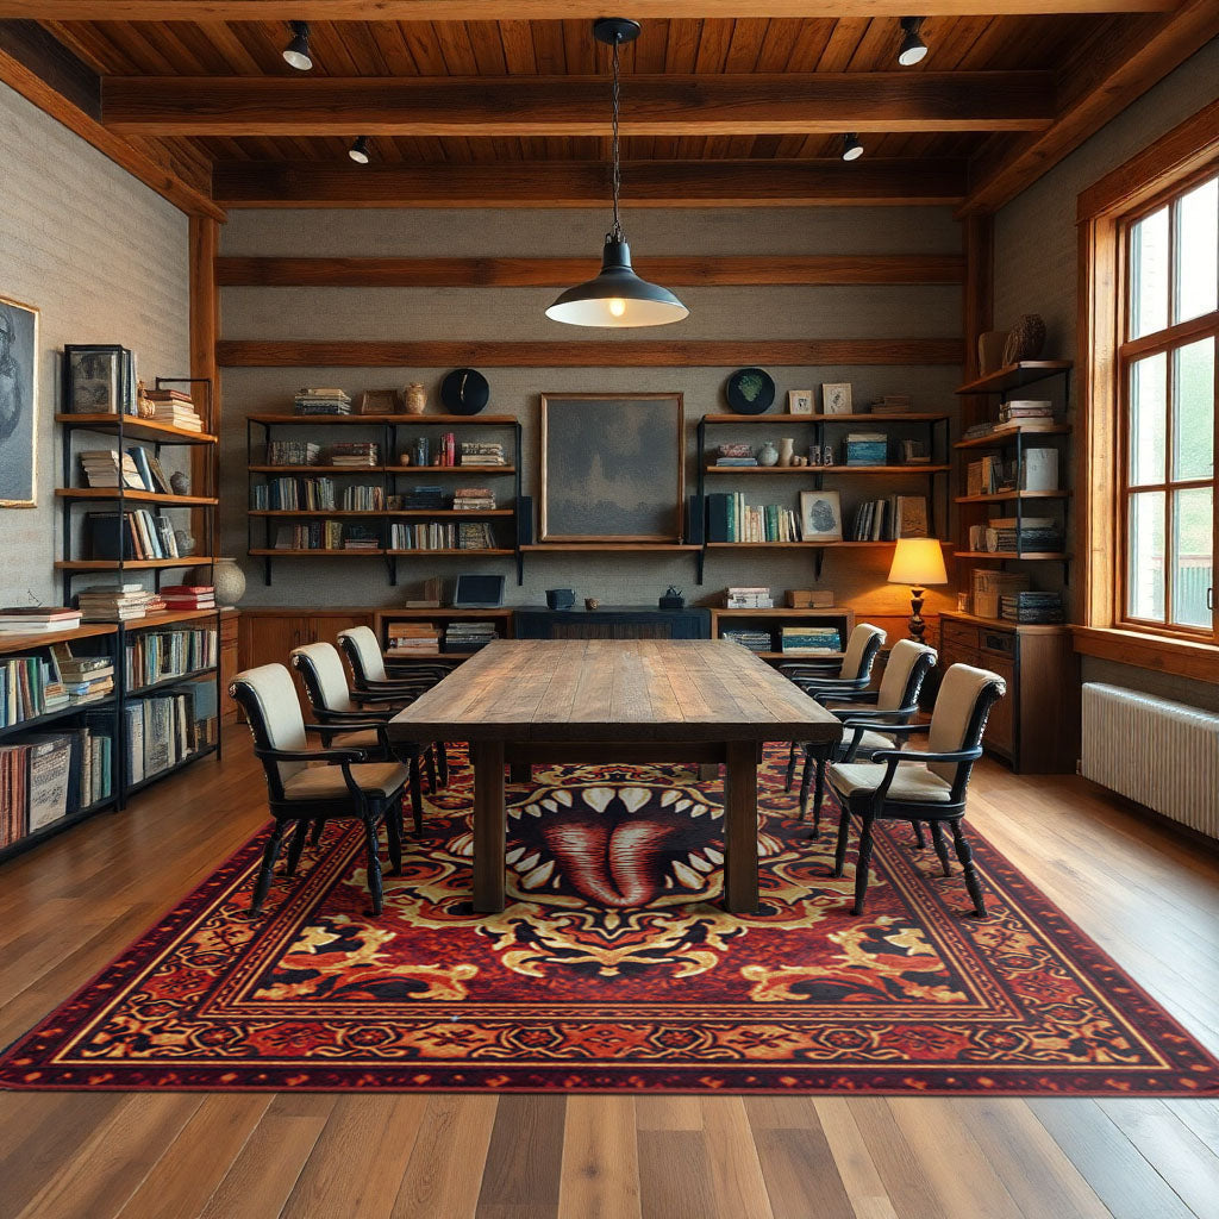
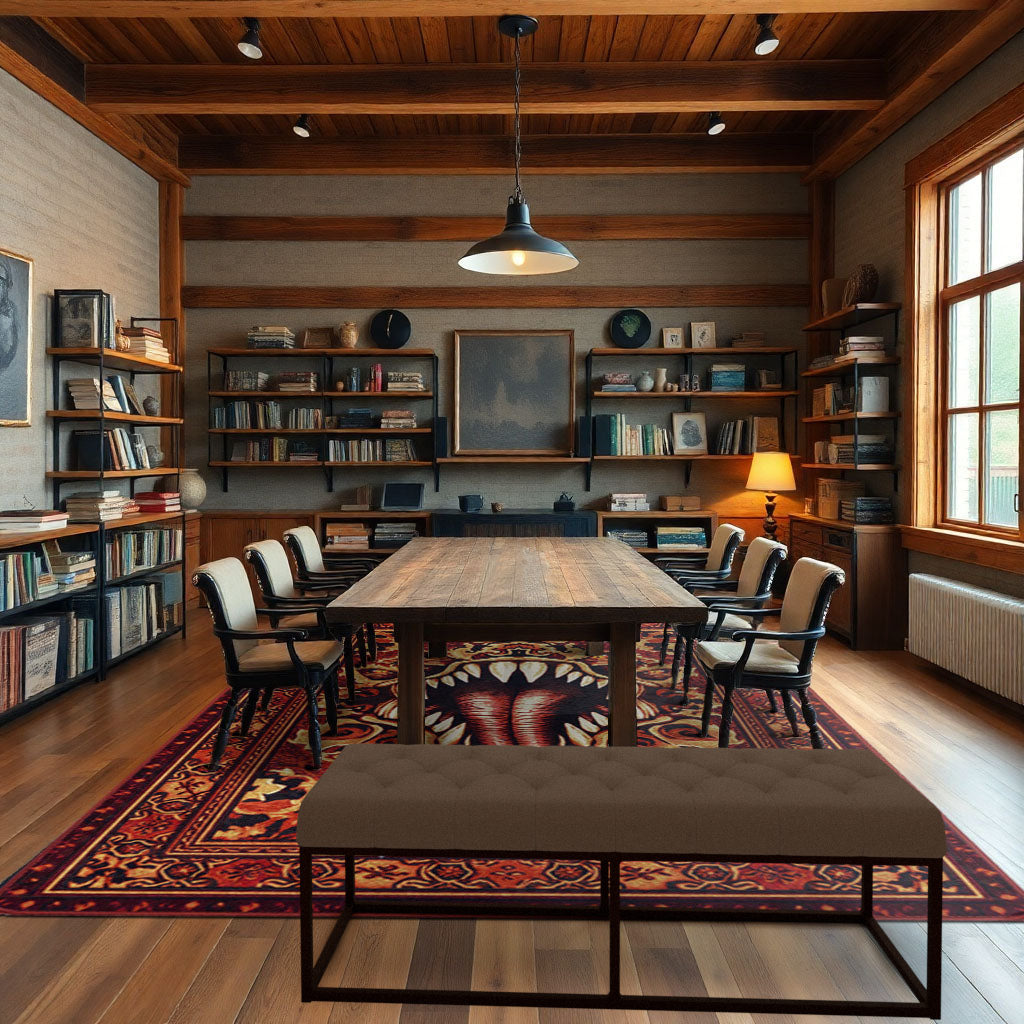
+ bench (608, 863)
